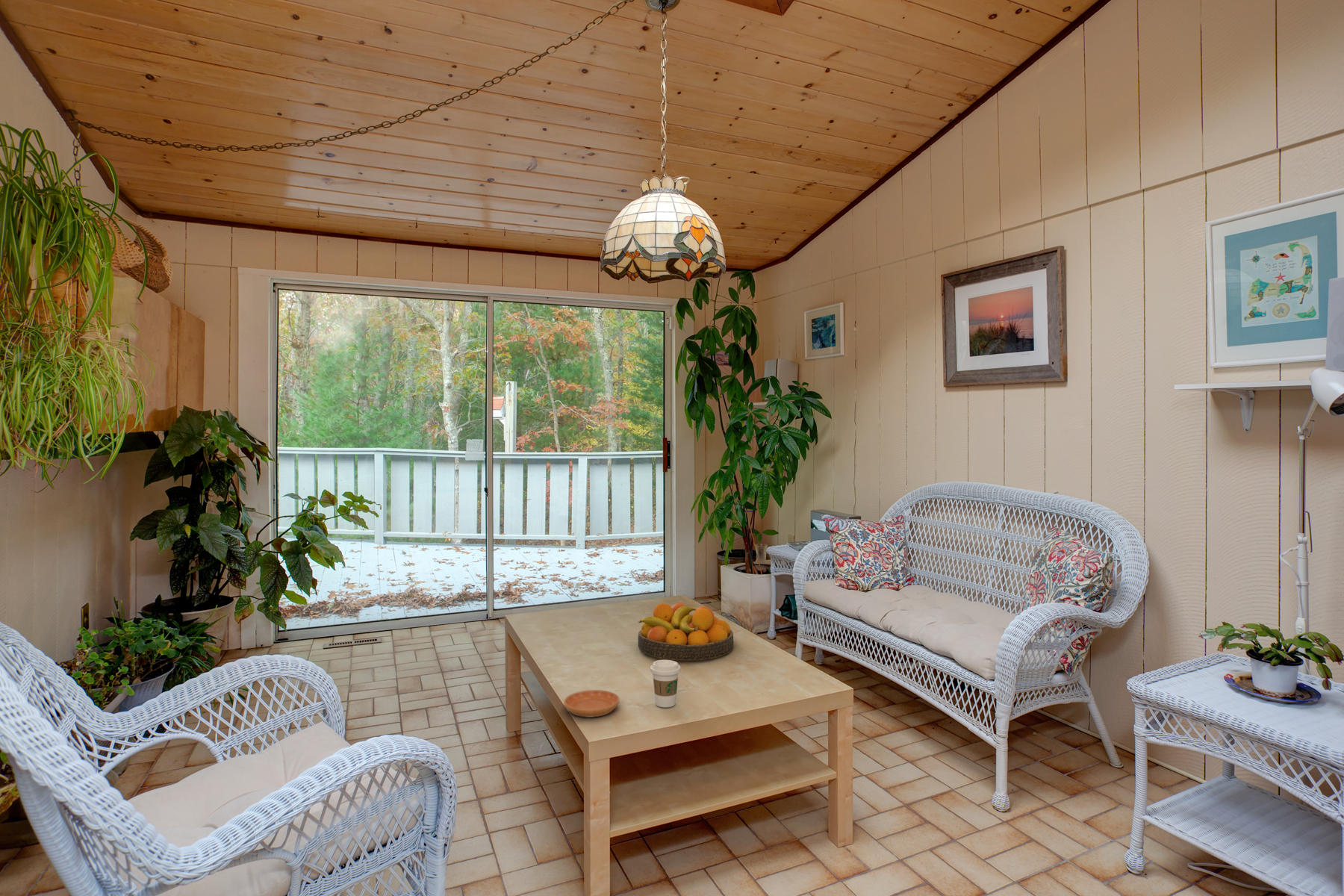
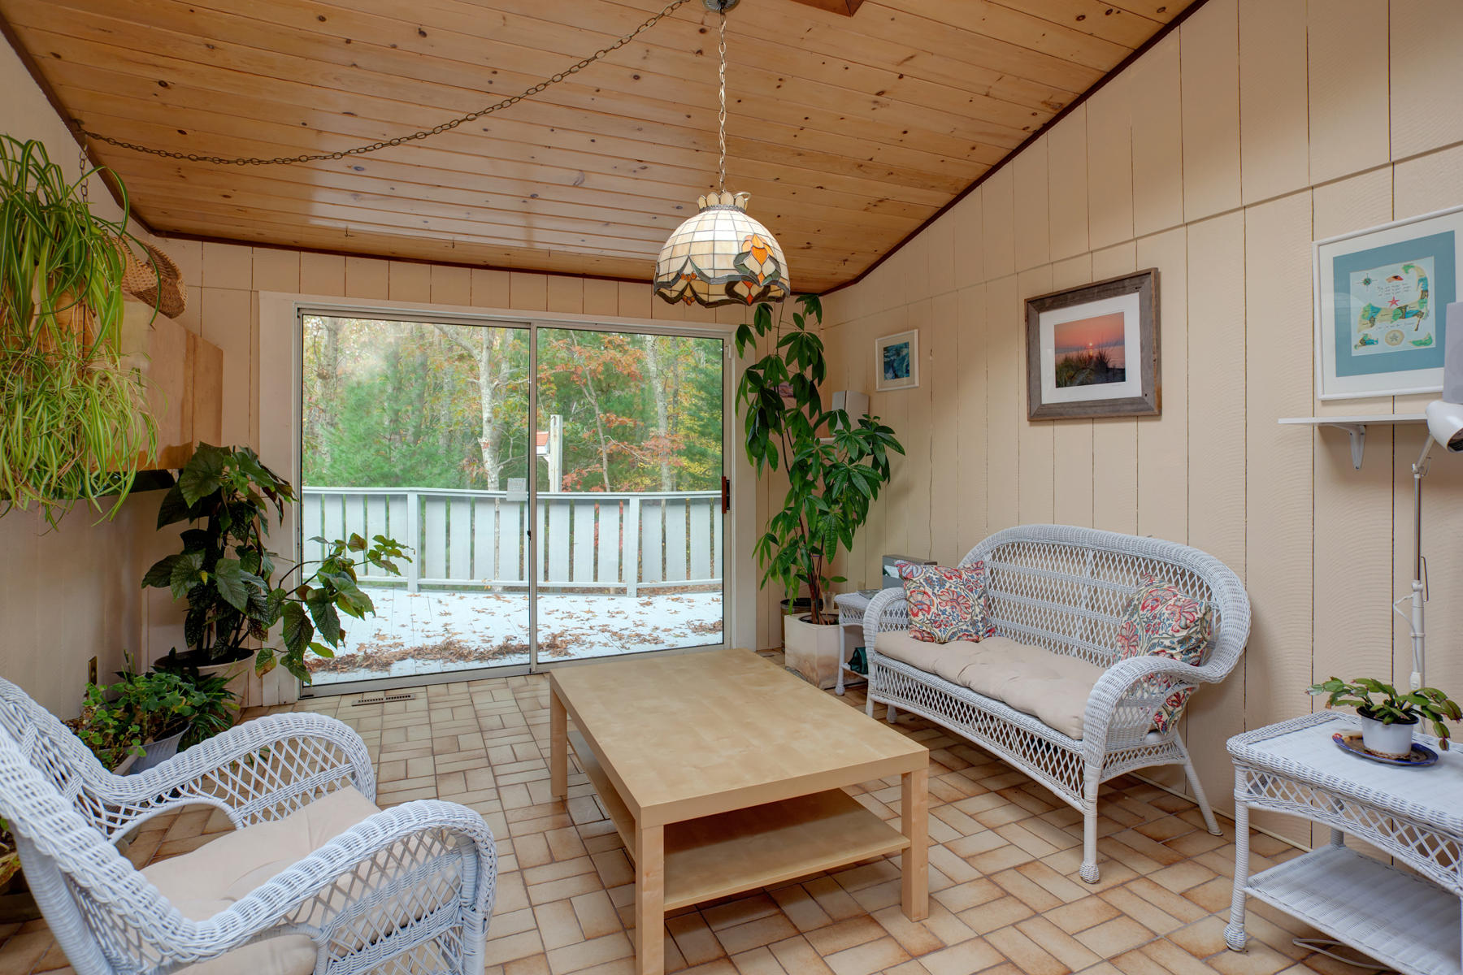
- fruit bowl (685, 626)
- saucer (591, 704)
- coffee cup (665, 683)
